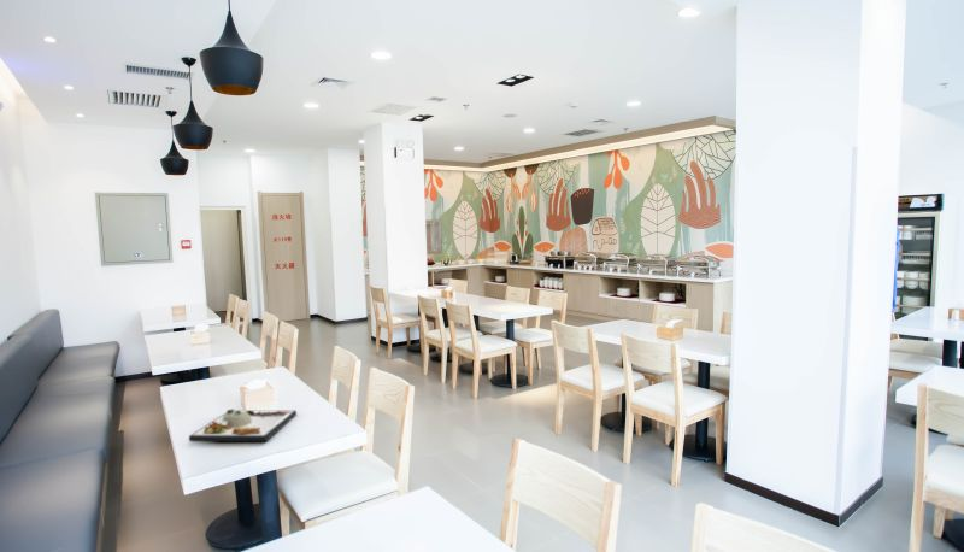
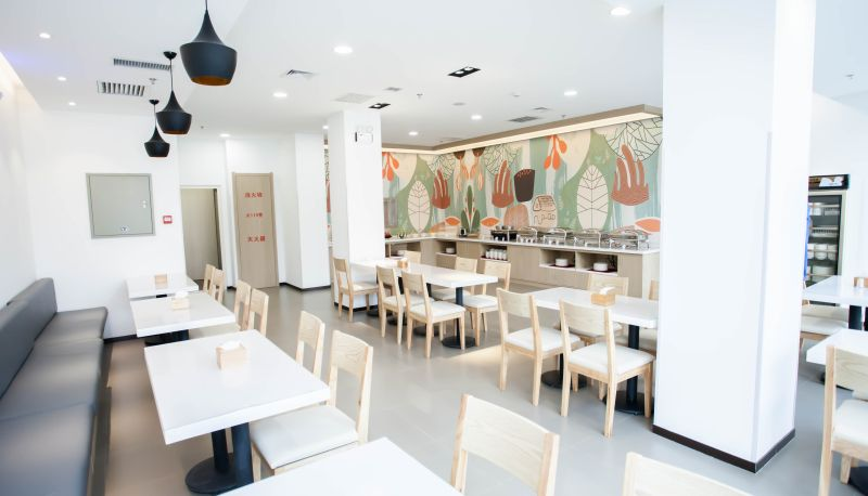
- dinner plate (246, 418)
